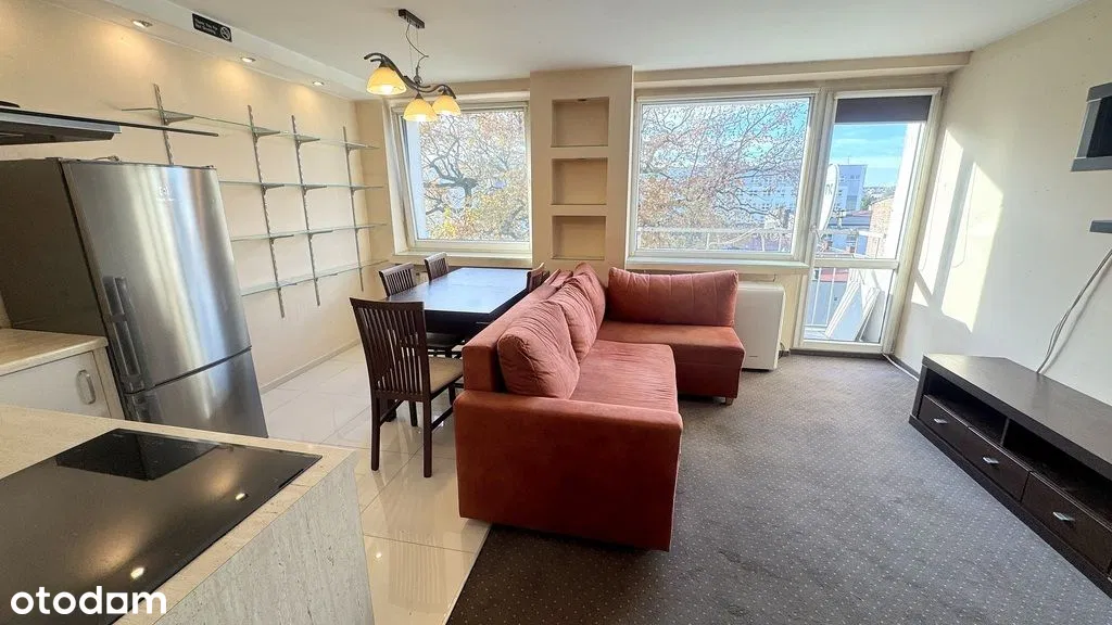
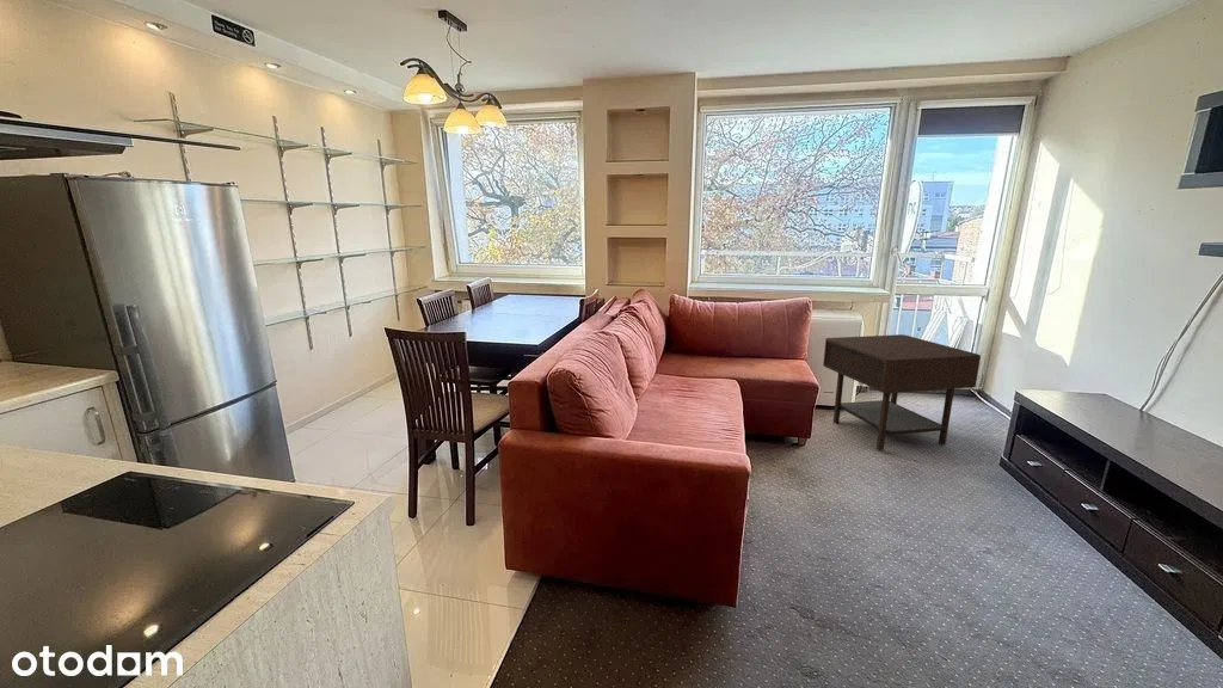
+ side table (891, 389)
